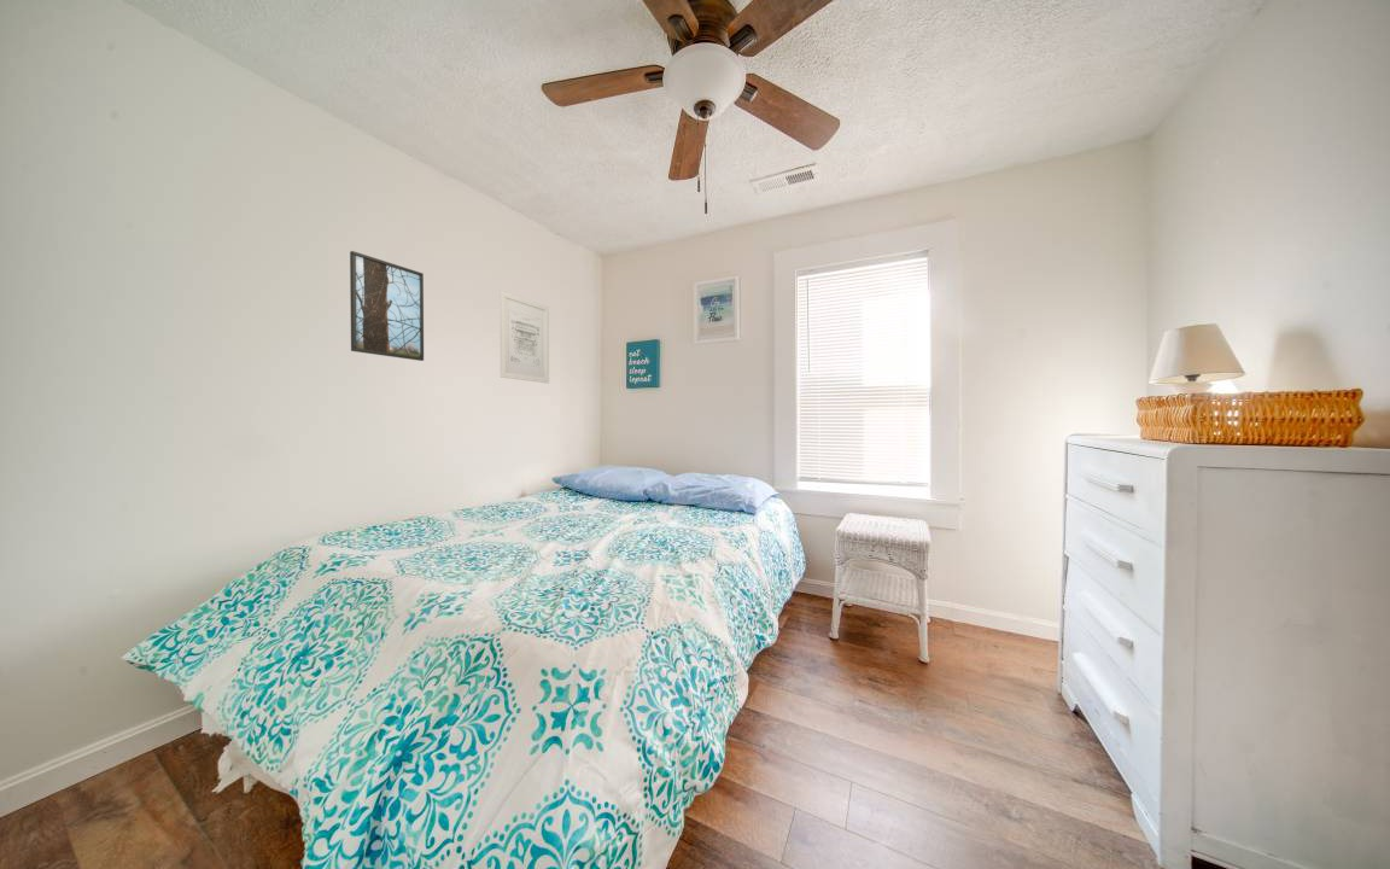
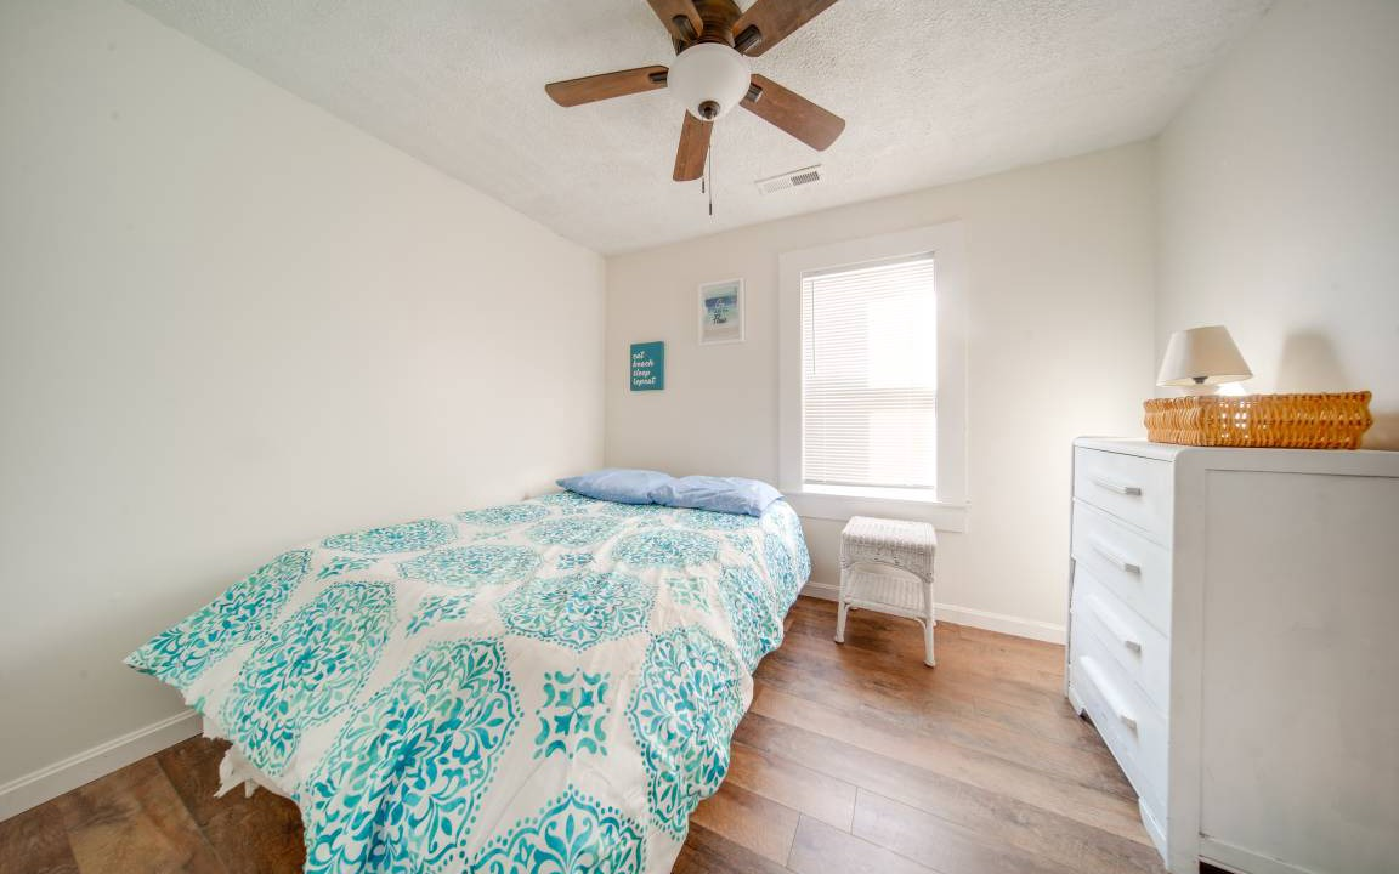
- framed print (389, 309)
- wall art (526, 339)
